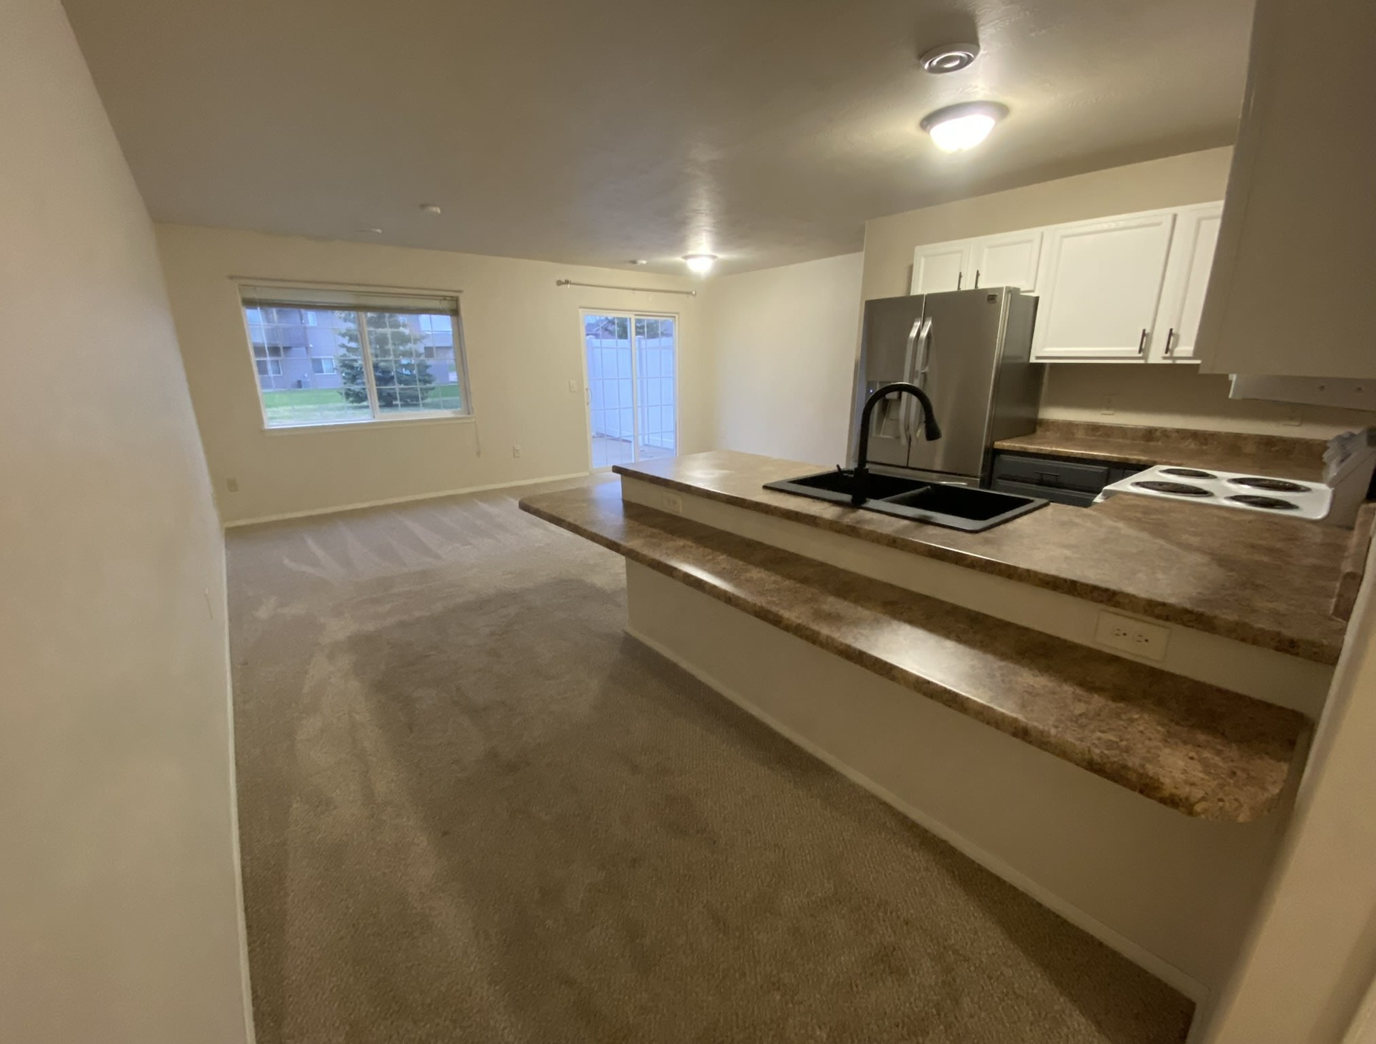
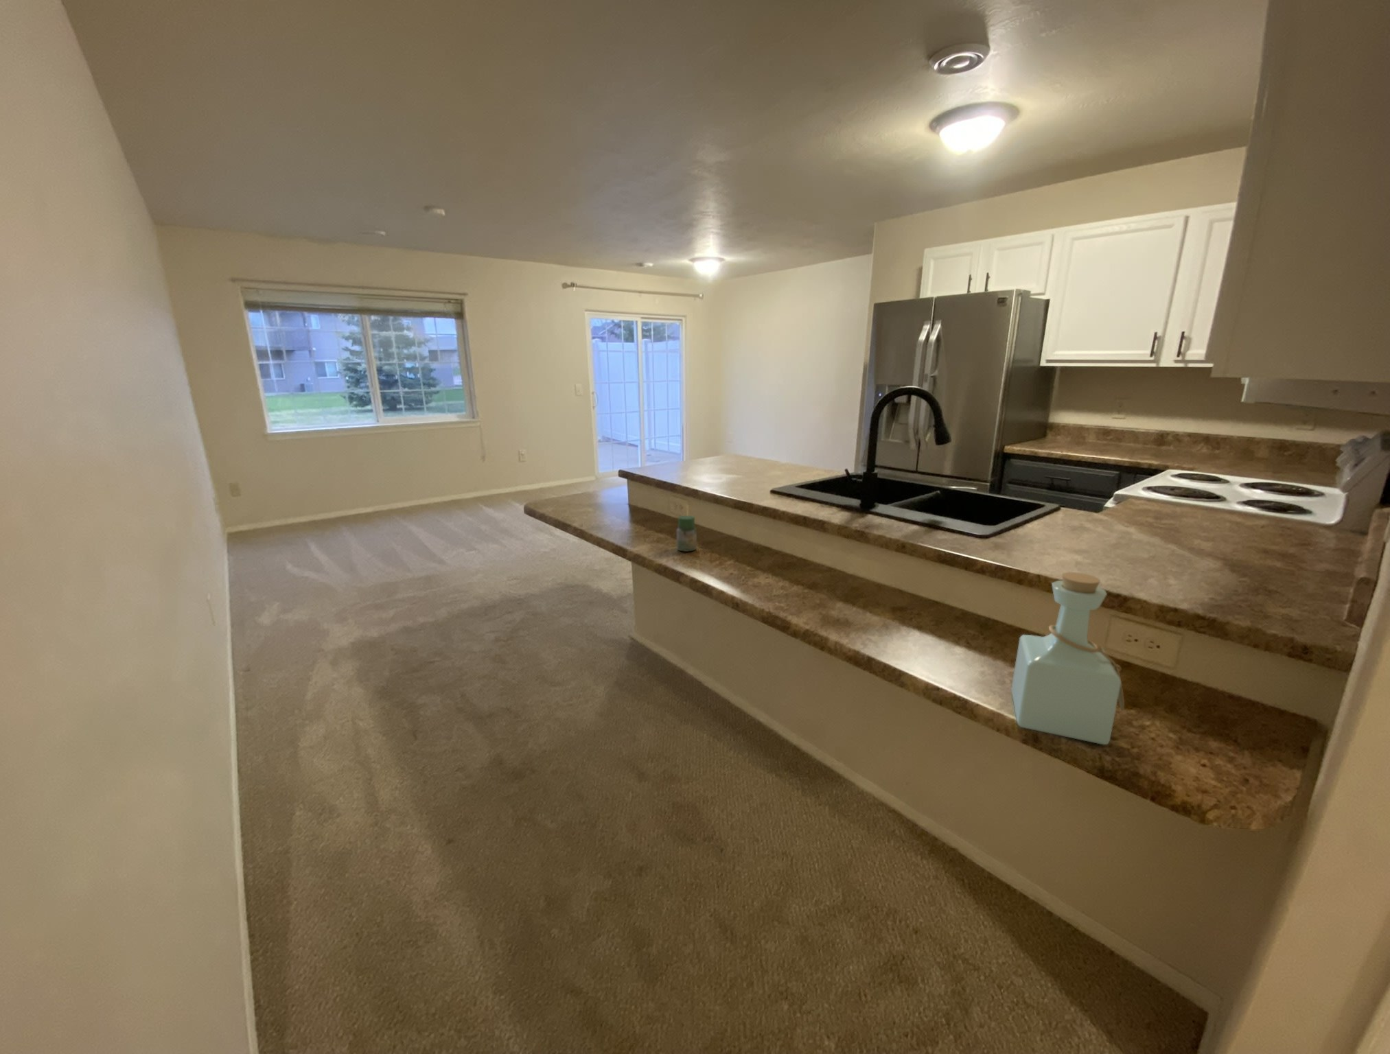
+ bottle (1075, 651)
+ jar (687, 533)
